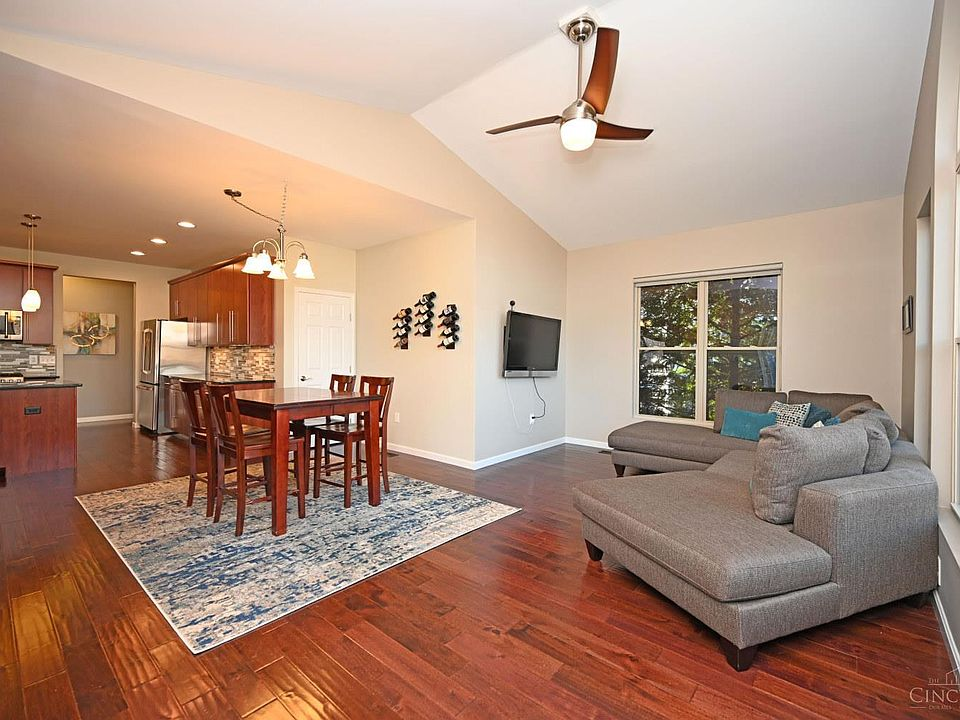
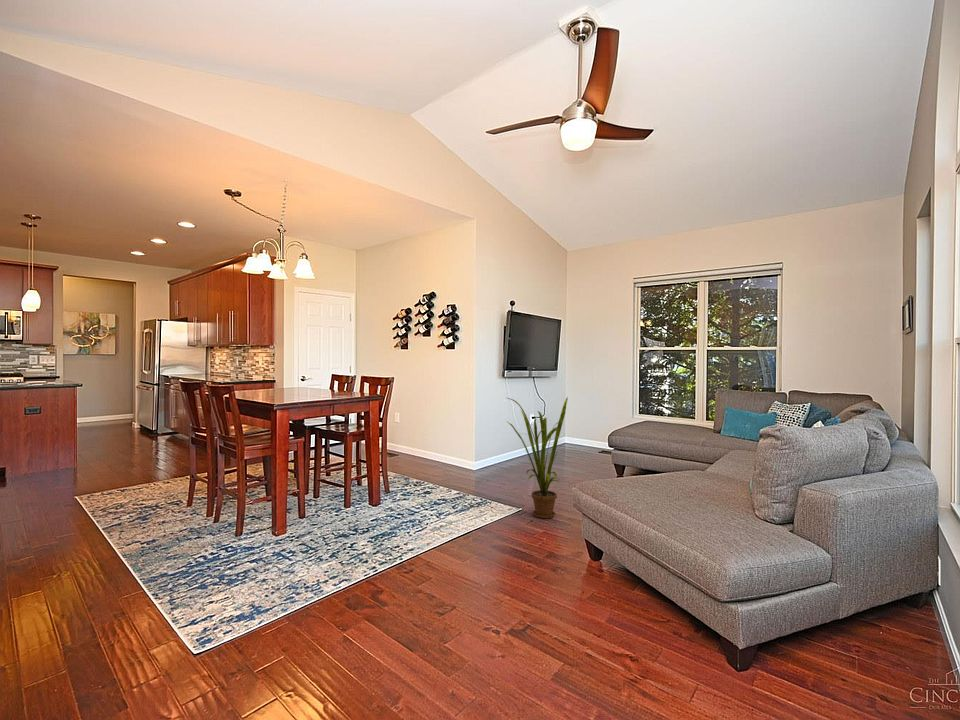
+ house plant (539, 457)
